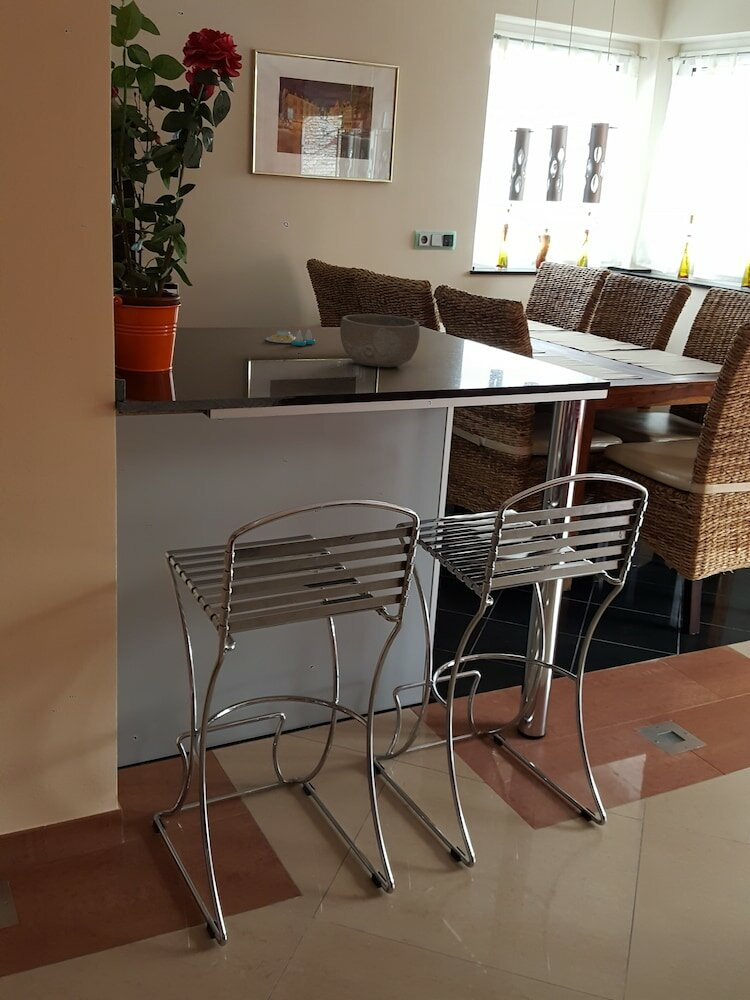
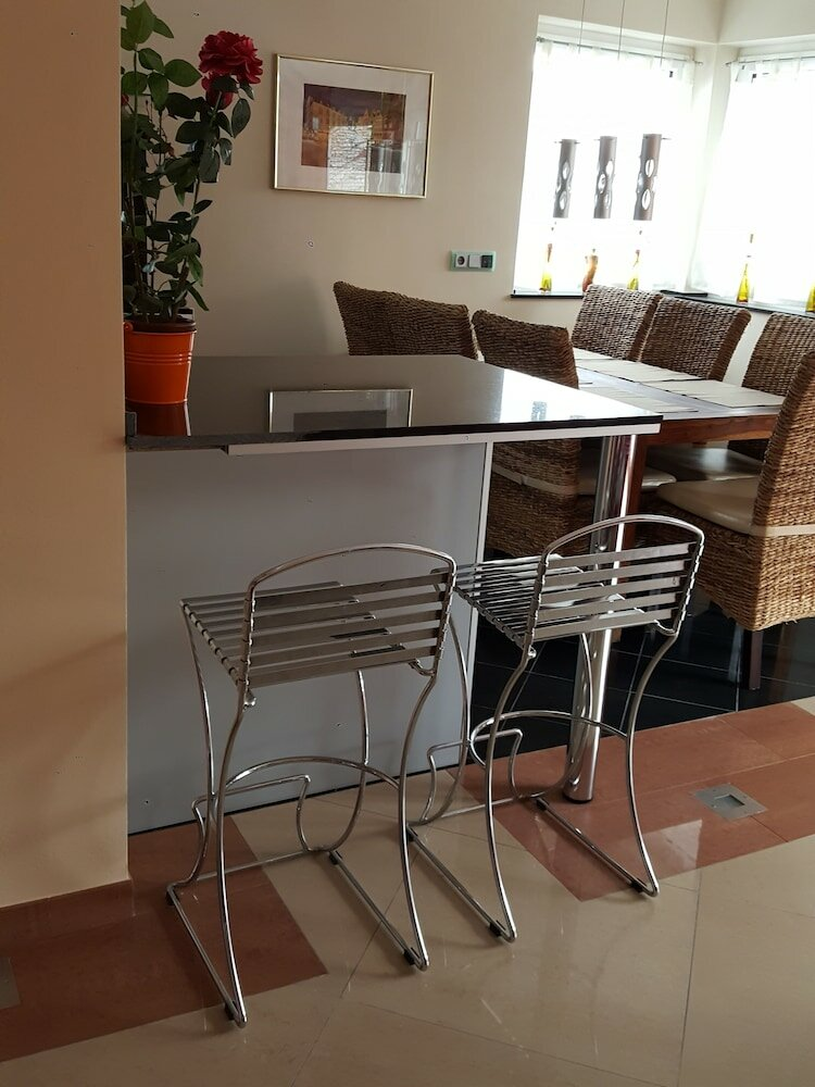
- bowl (379, 341)
- salt and pepper shaker set (289, 334)
